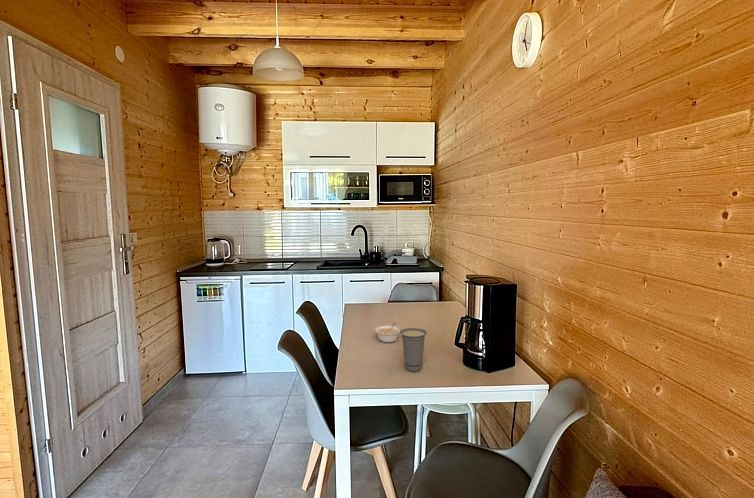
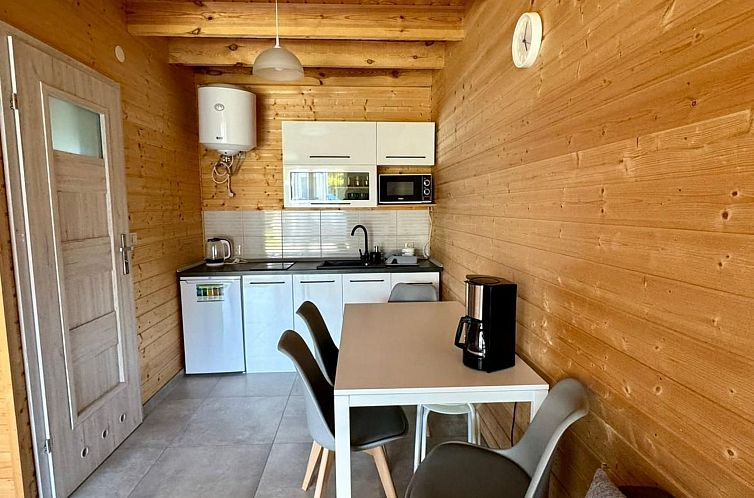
- cup (413, 350)
- legume (387, 333)
